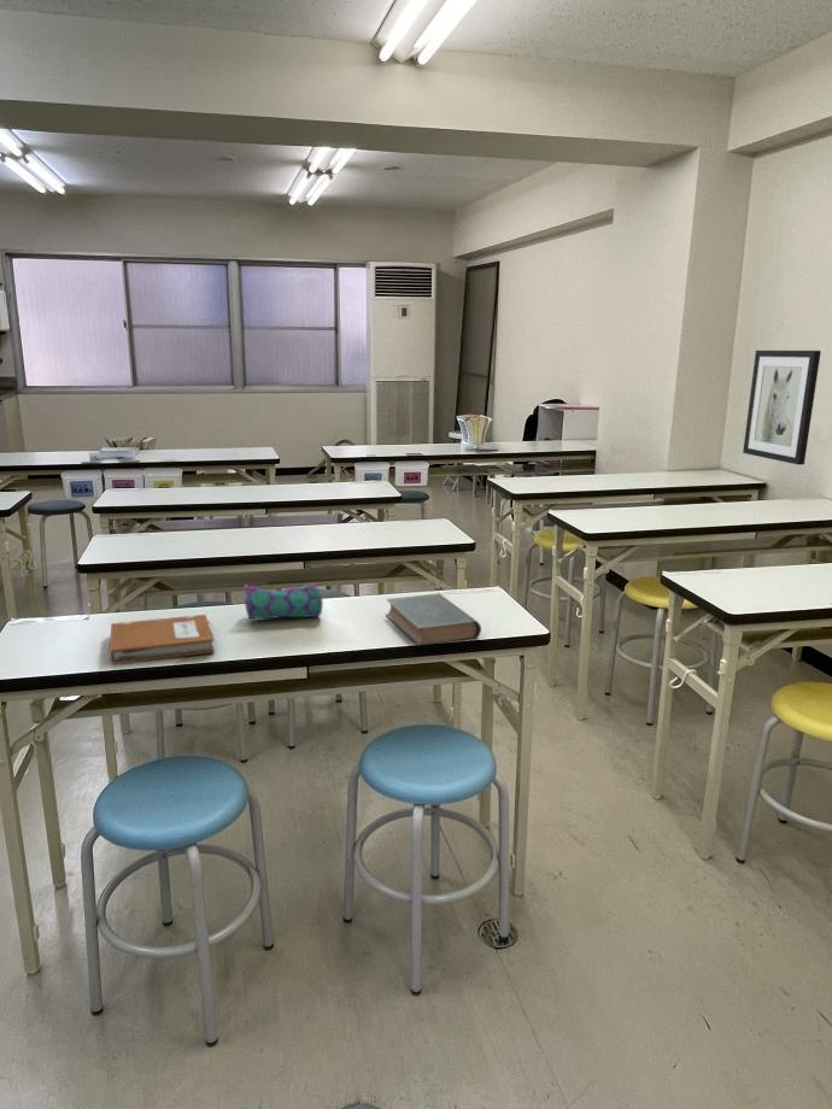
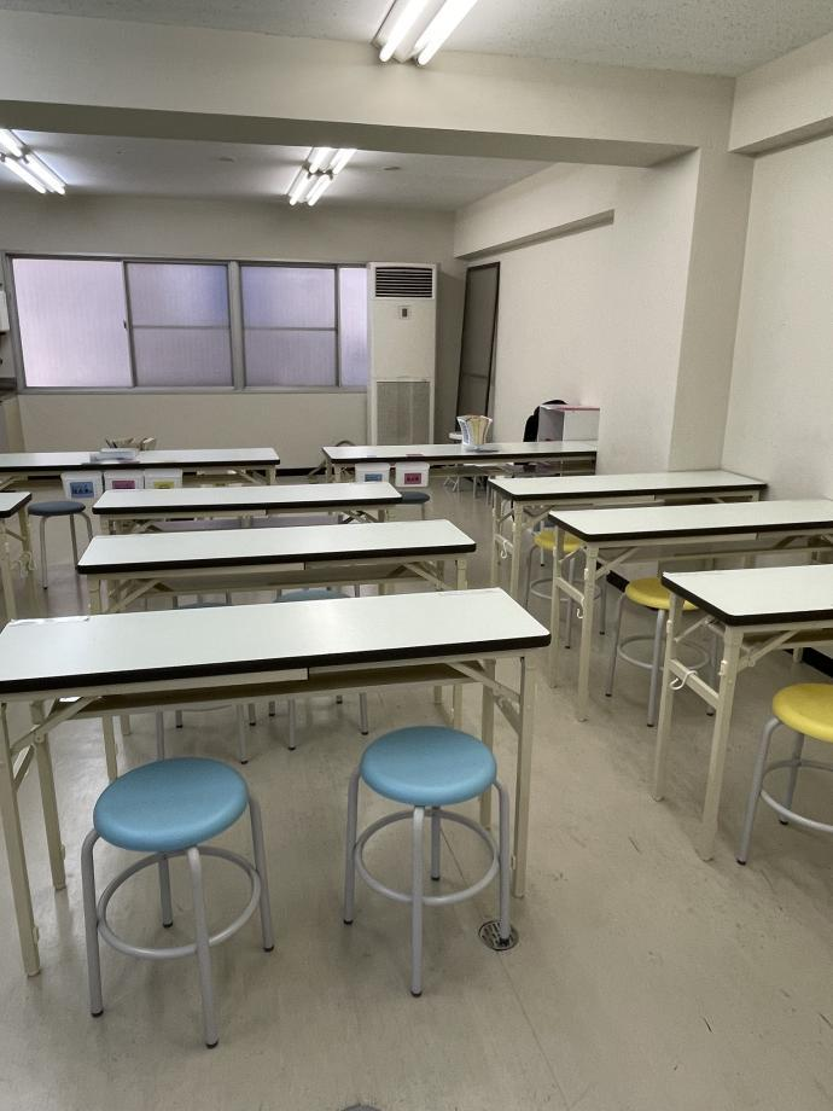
- book (430, 617)
- wall art (779, 405)
- pencil case (283, 600)
- notebook (164, 636)
